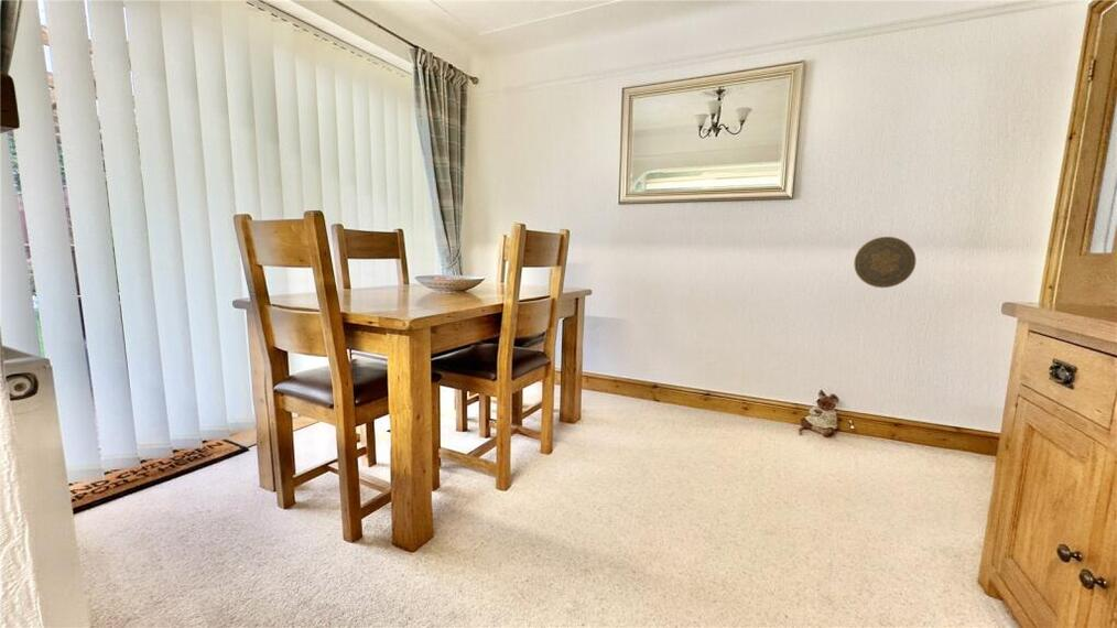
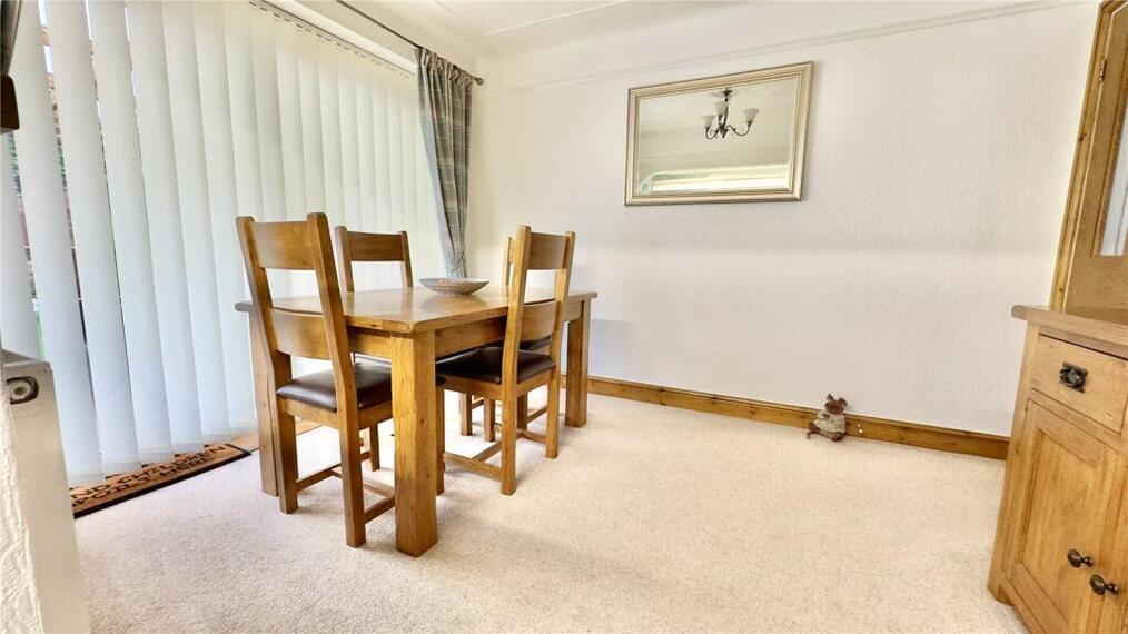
- decorative plate (885, 262)
